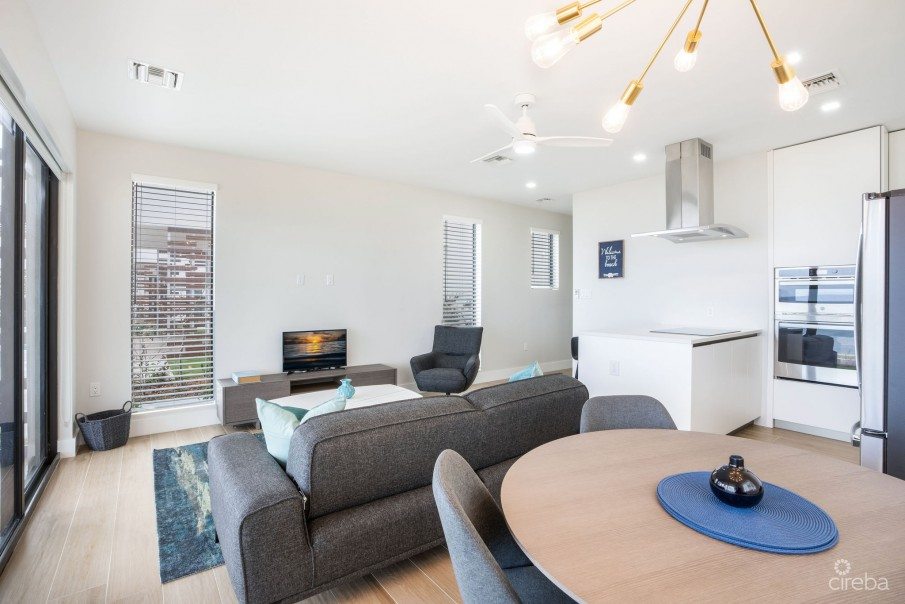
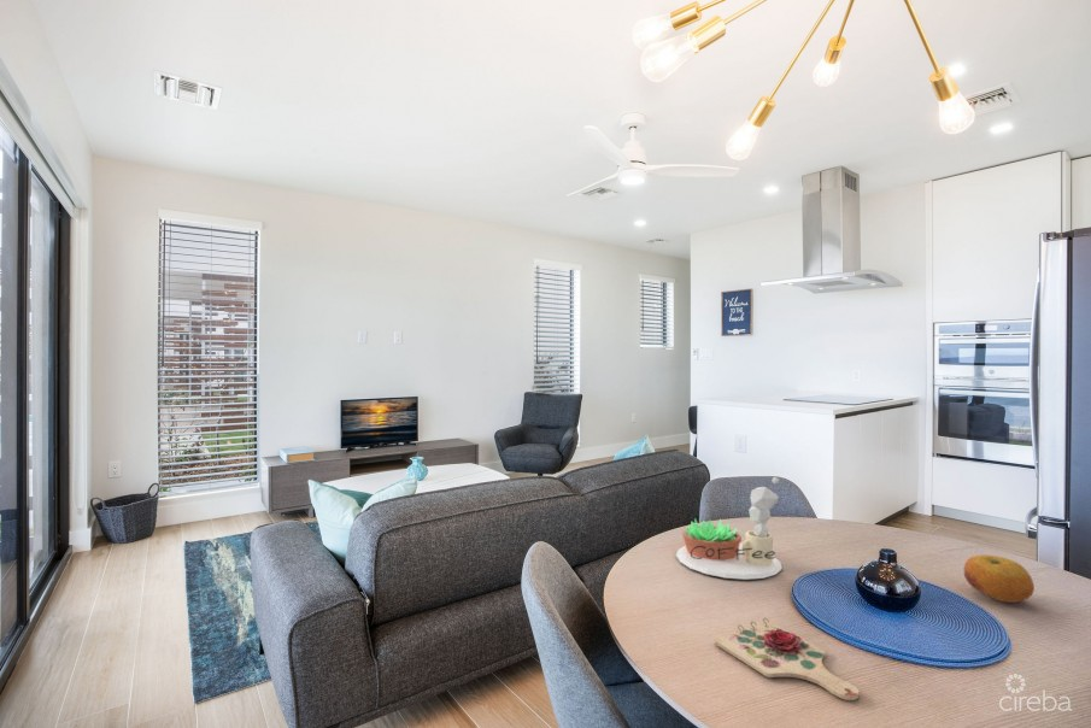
+ cutting board (792, 654)
+ succulent plant (720, 519)
+ fruit (997, 577)
